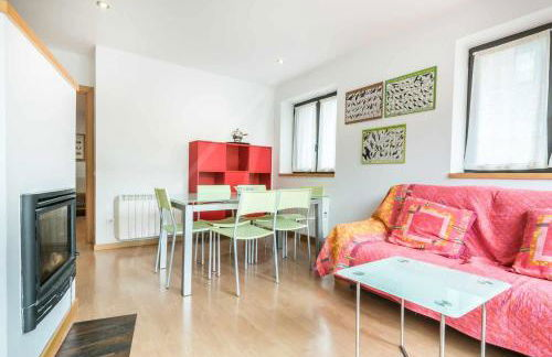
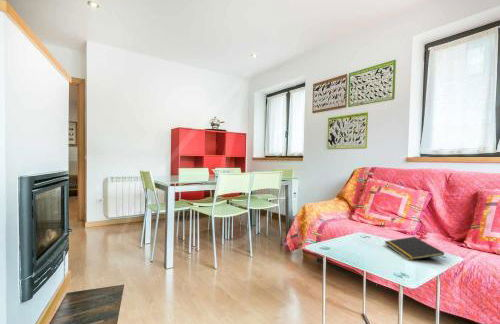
+ notepad (411, 247)
